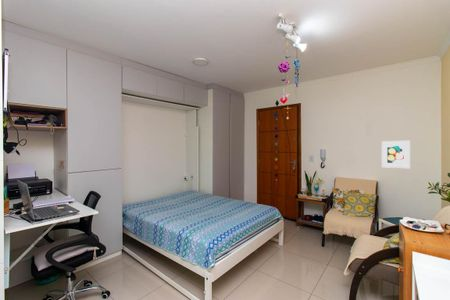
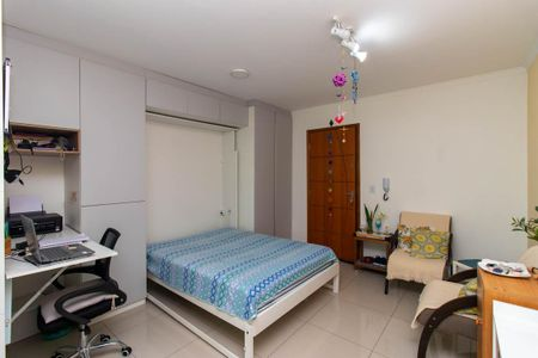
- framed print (395, 154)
